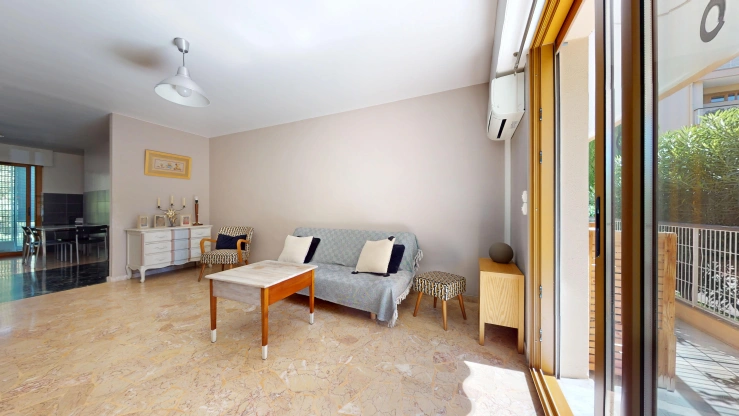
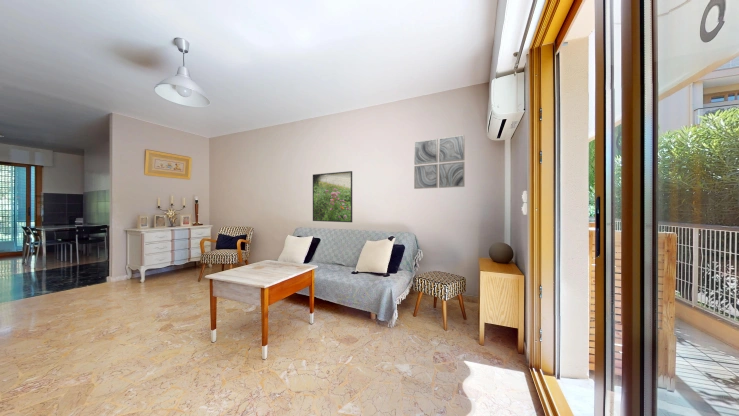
+ wall art (437, 162)
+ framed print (331, 197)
